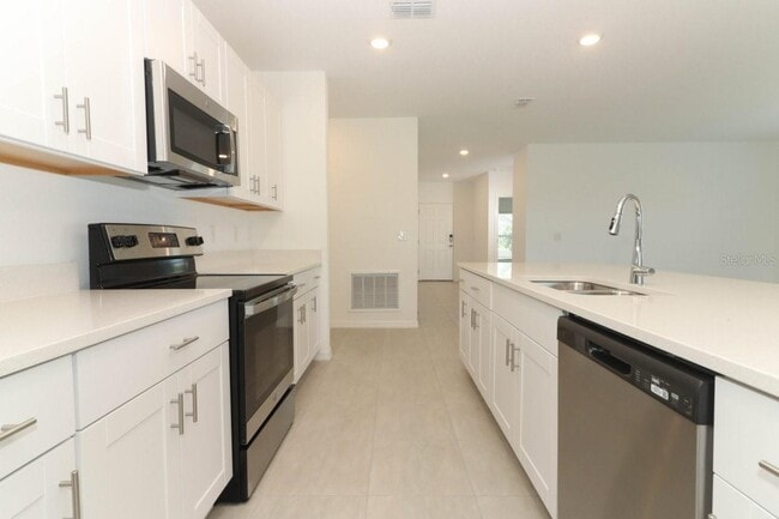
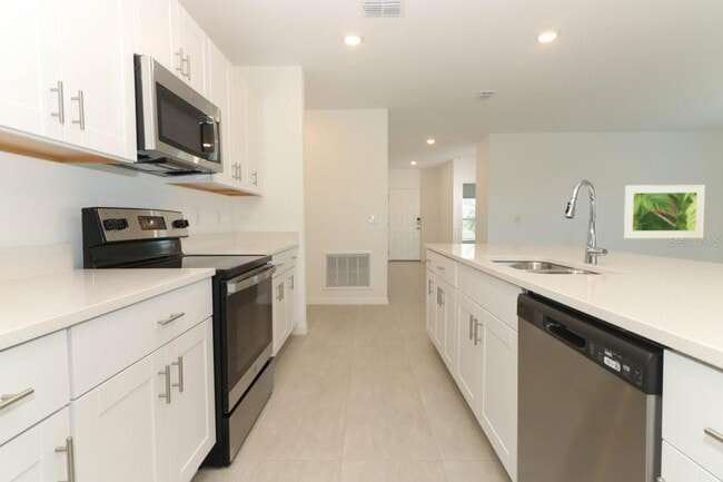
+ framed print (664, 212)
